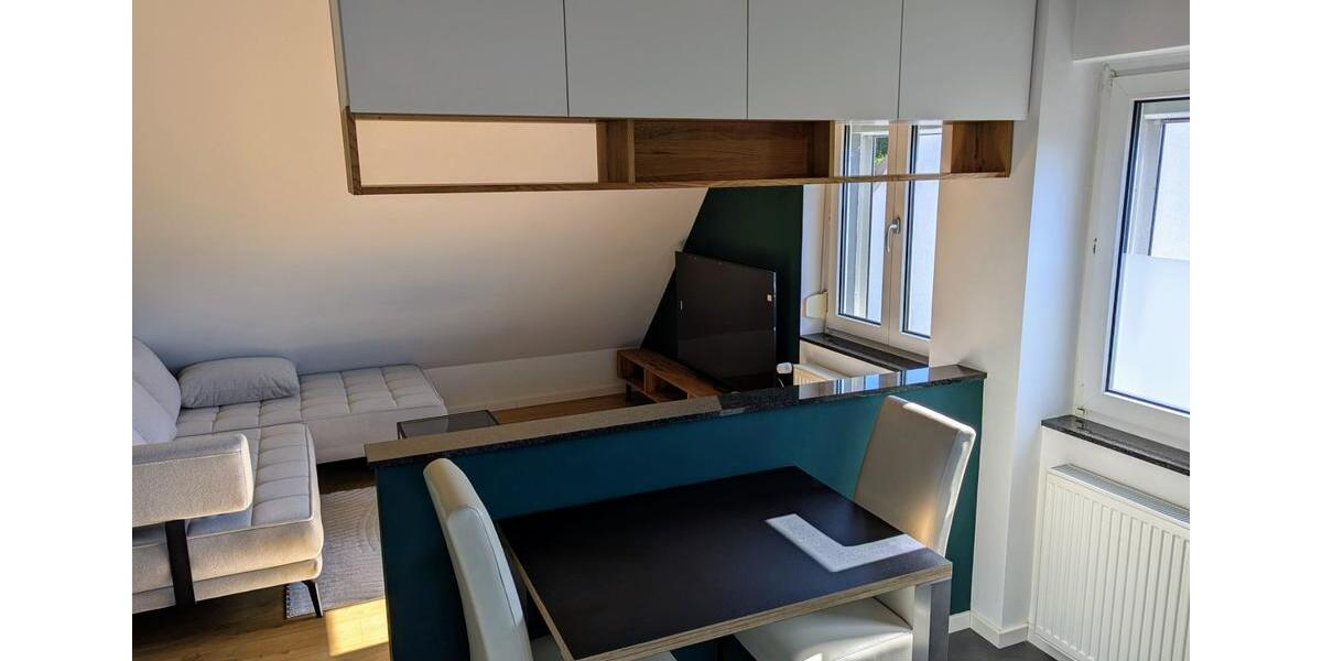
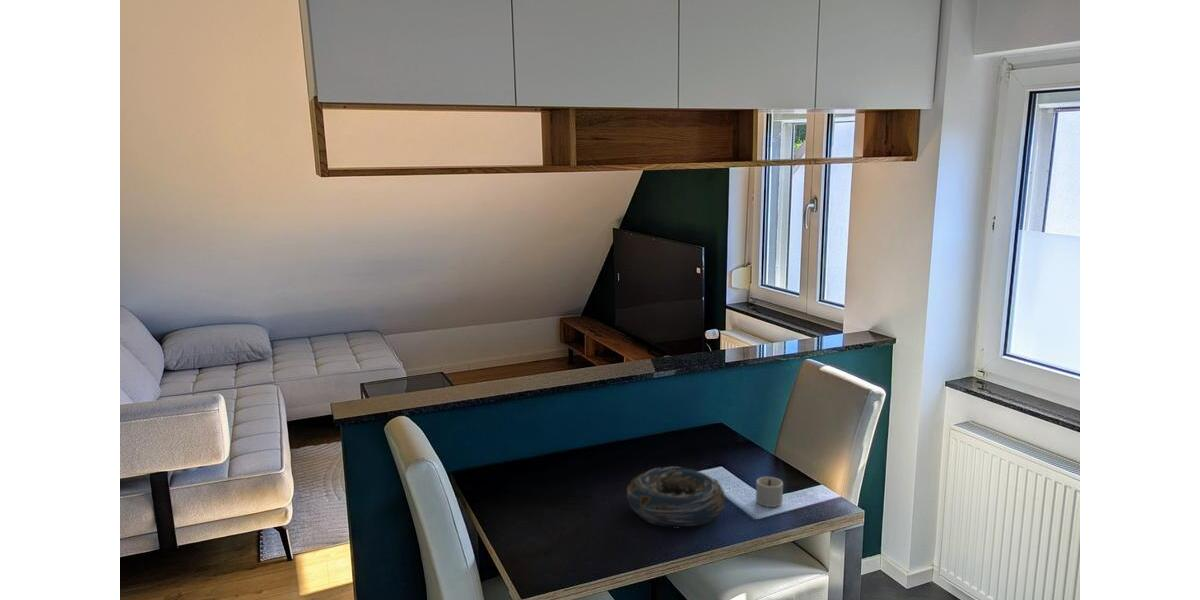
+ decorative bowl (676, 495)
+ candle (773, 488)
